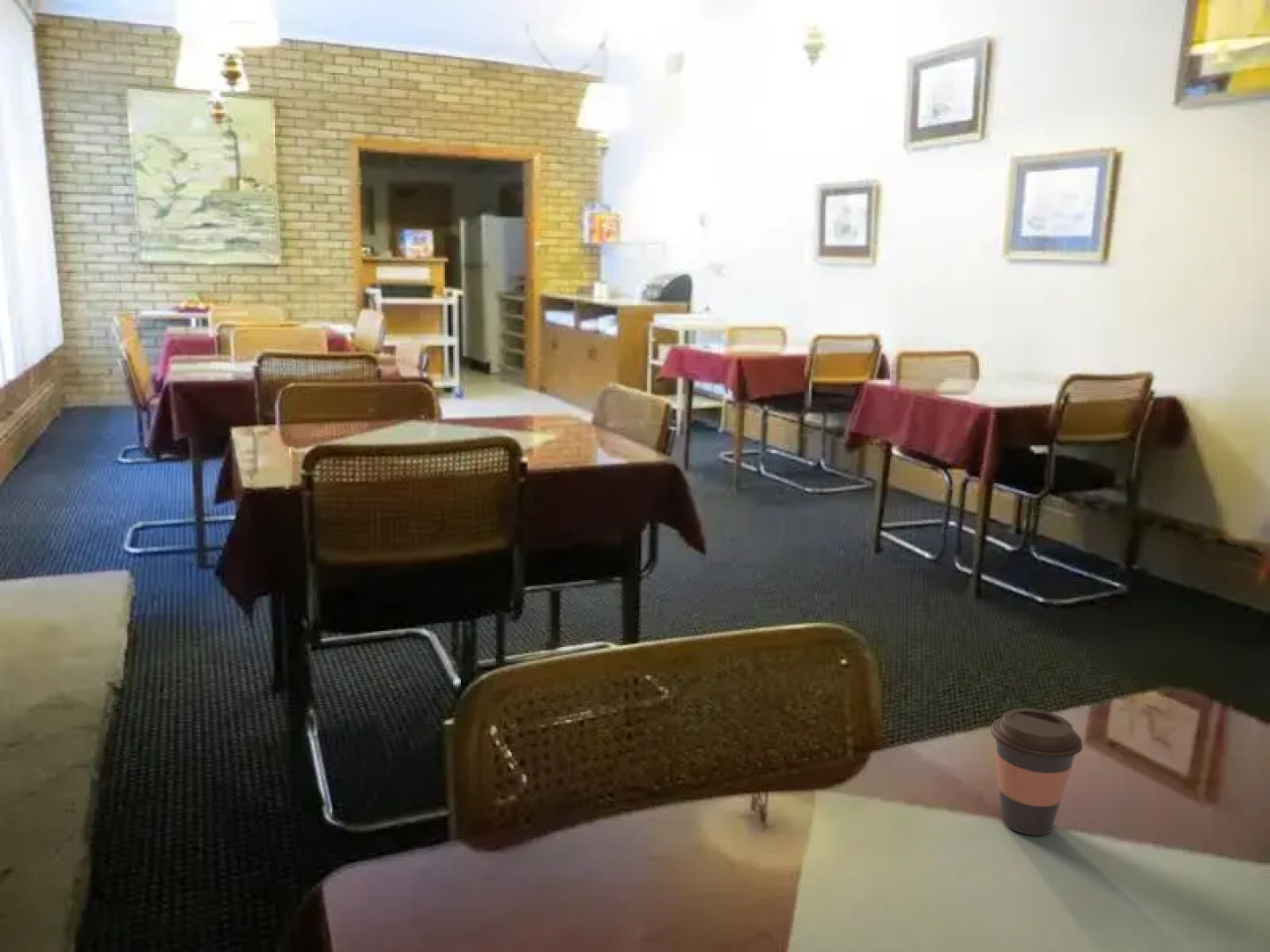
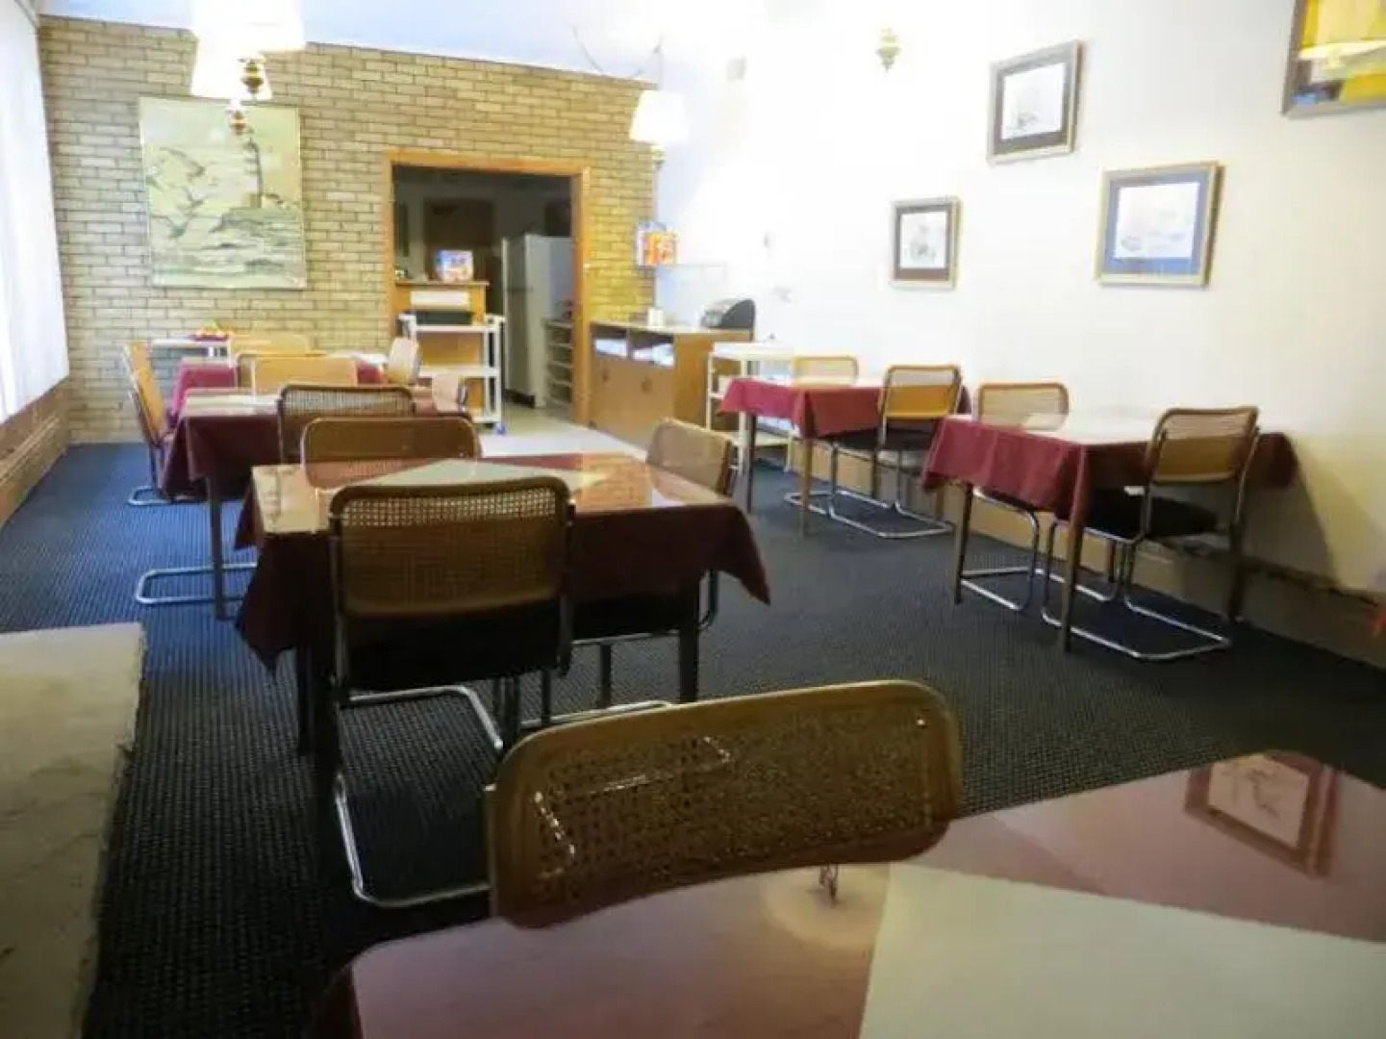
- coffee cup (1031, 772)
